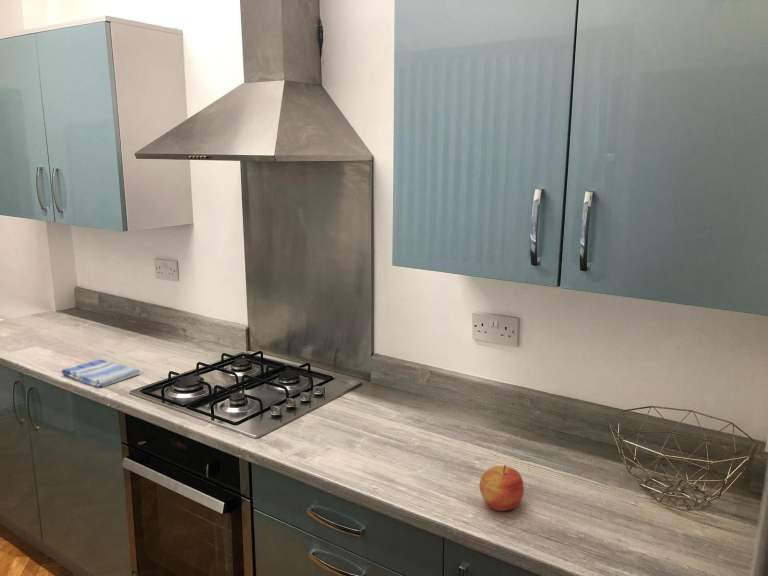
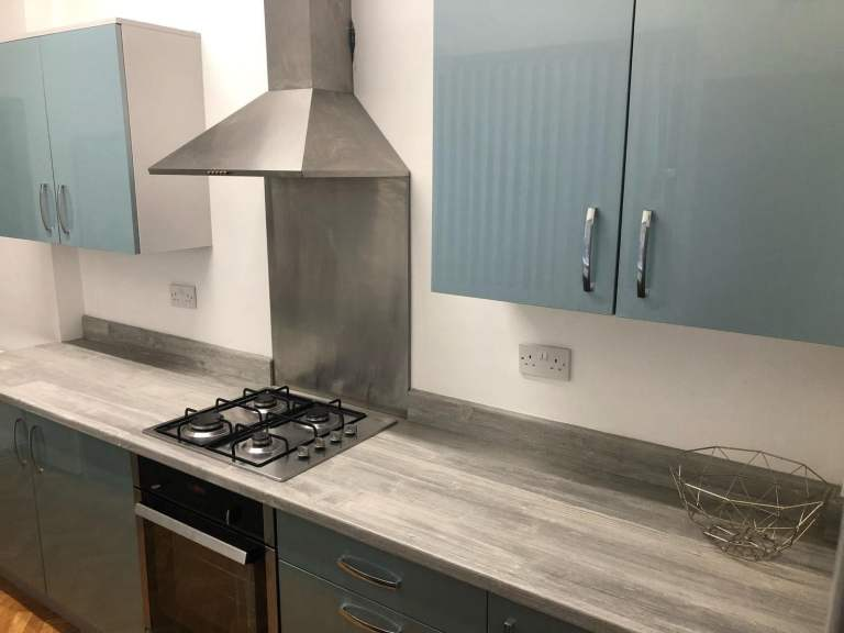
- apple (501, 485)
- dish towel (101, 371)
